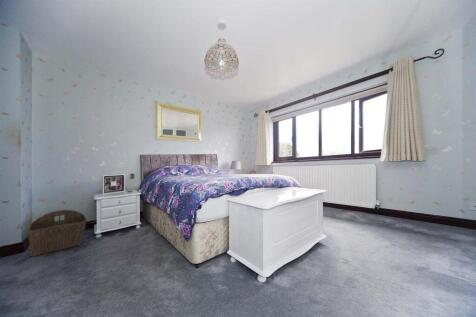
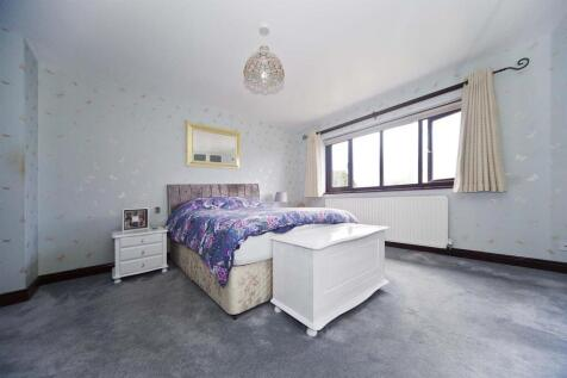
- wicker basket (59, 230)
